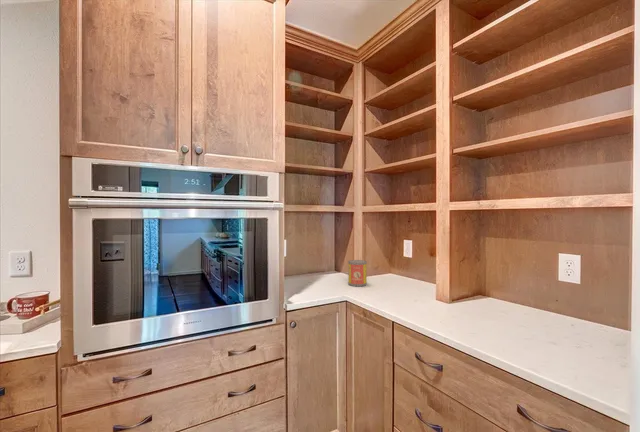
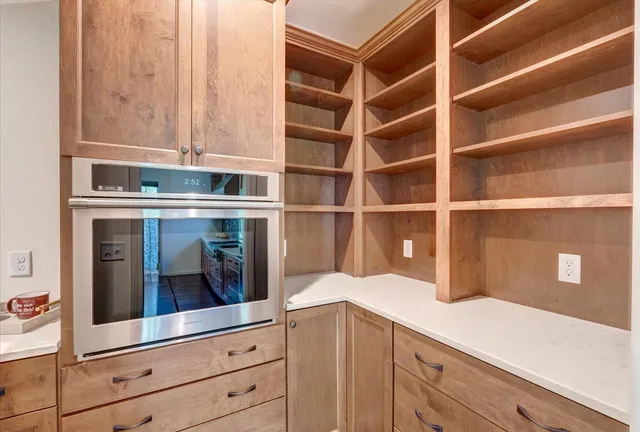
- canister (357, 272)
